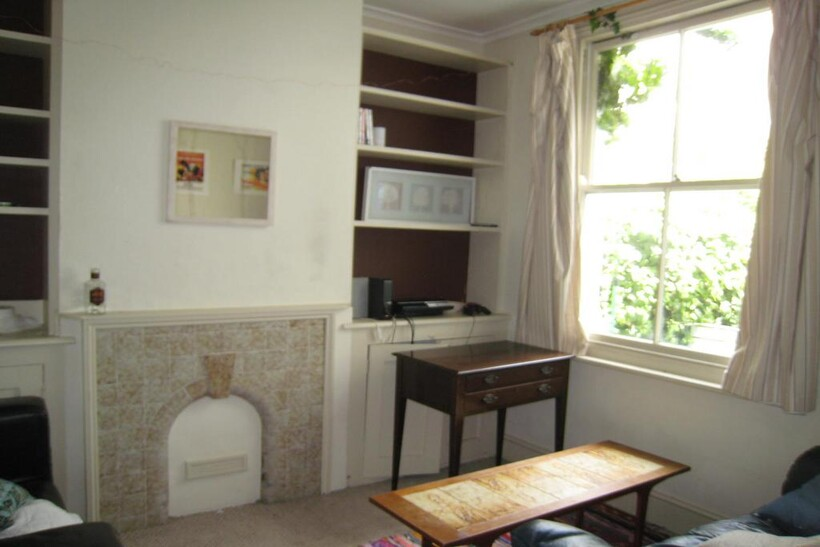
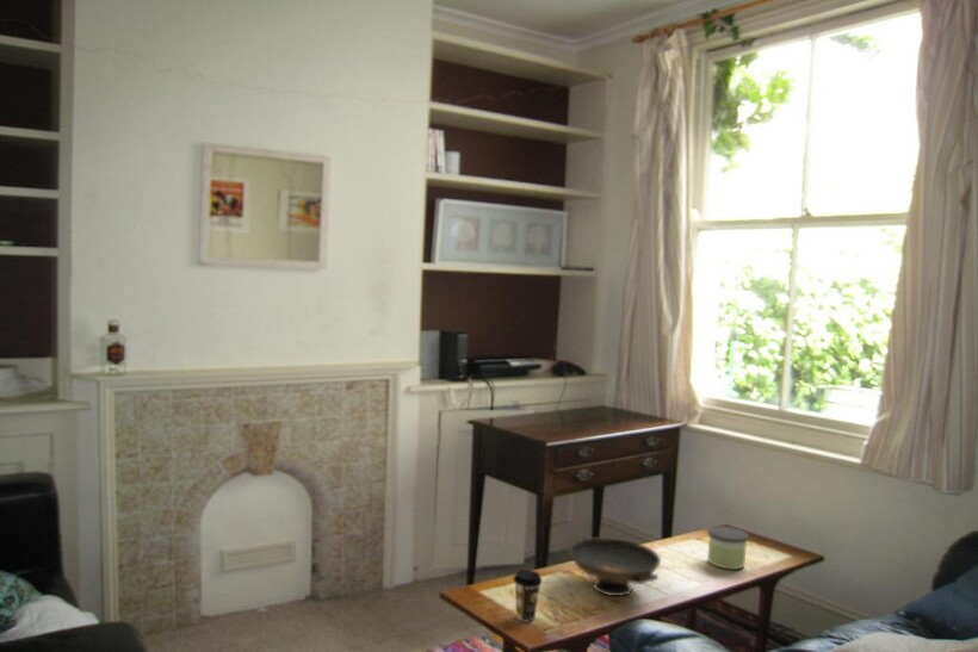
+ coffee cup (526, 595)
+ decorative bowl (613, 570)
+ candle (726, 547)
